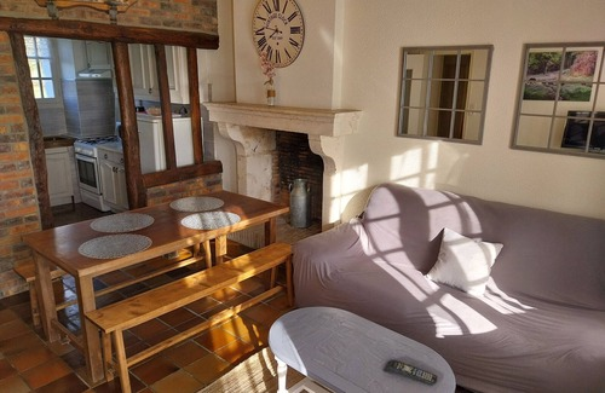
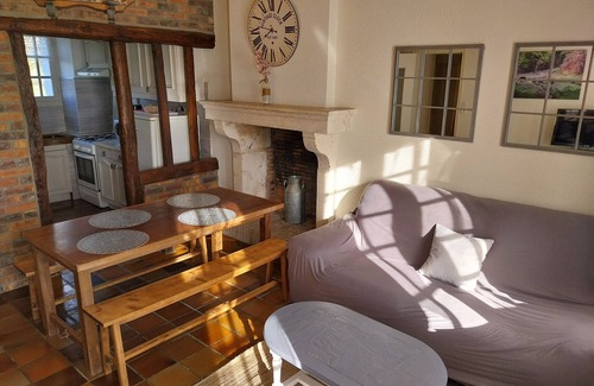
- remote control (409, 372)
